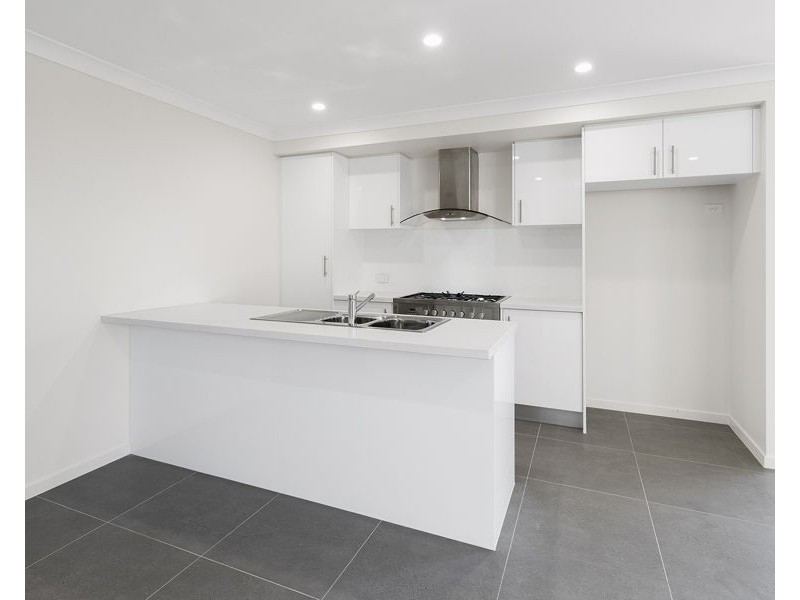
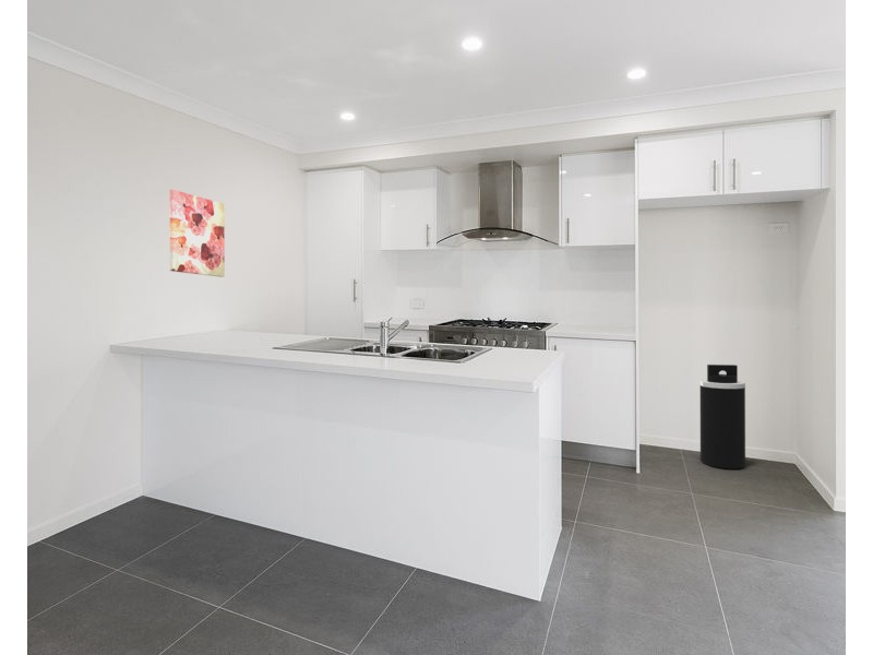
+ trash can (721, 414)
+ wall art (198, 235)
